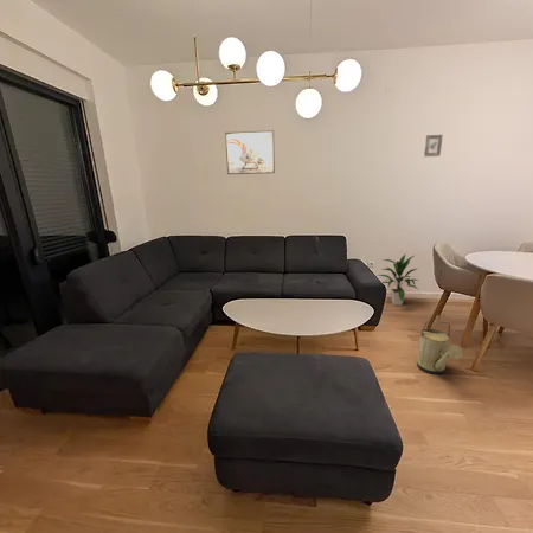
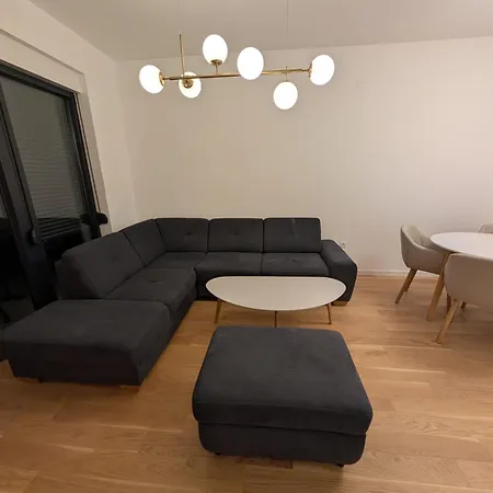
- indoor plant (398, 280)
- watering can (438, 351)
- picture frame (432, 146)
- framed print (250, 153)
